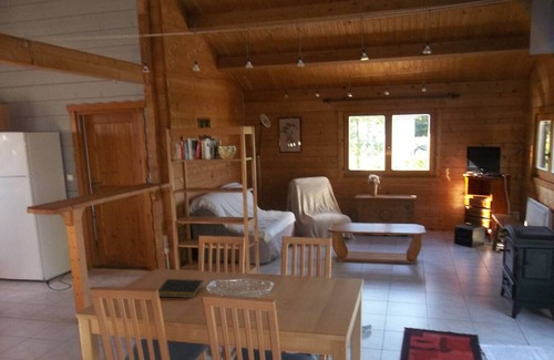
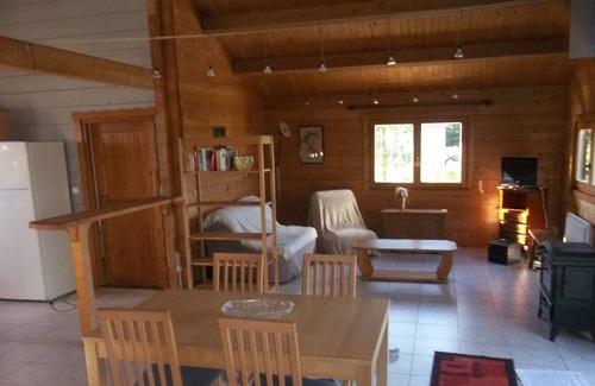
- notepad (179, 288)
